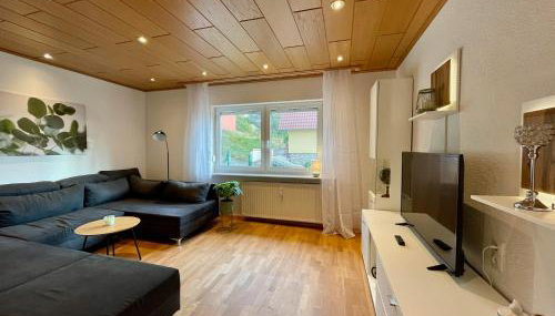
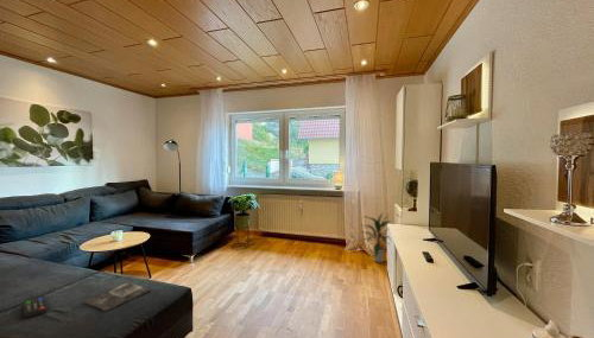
+ indoor plant (377, 236)
+ remote control (34, 305)
+ magazine (119, 294)
